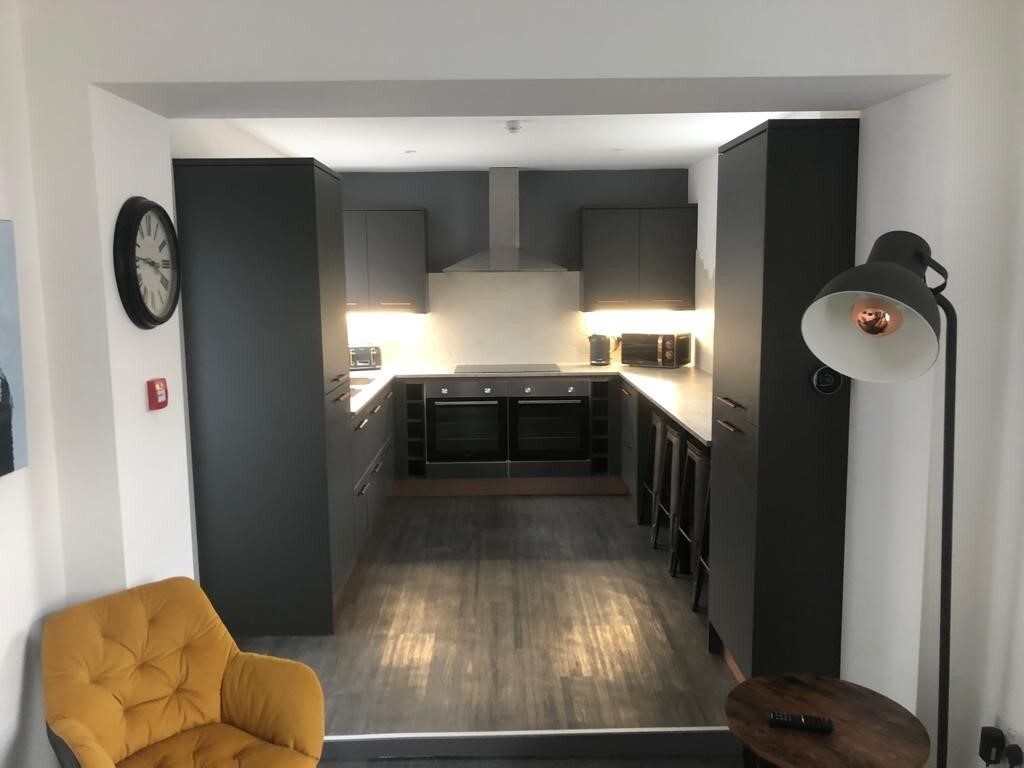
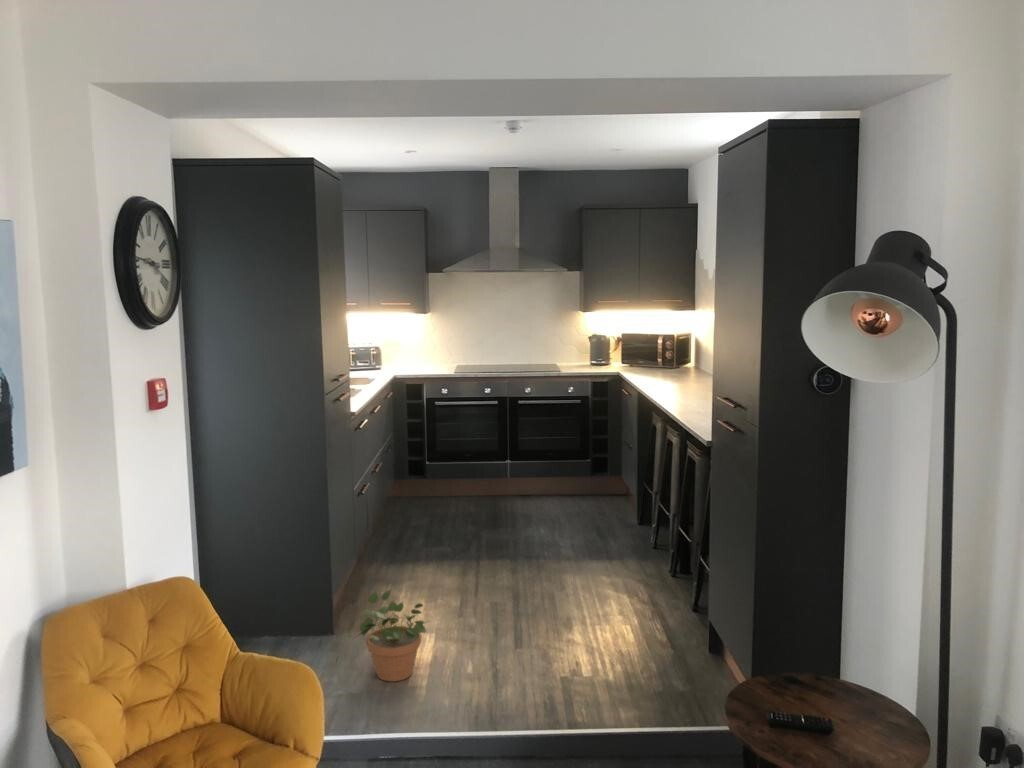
+ potted plant (389, 635)
